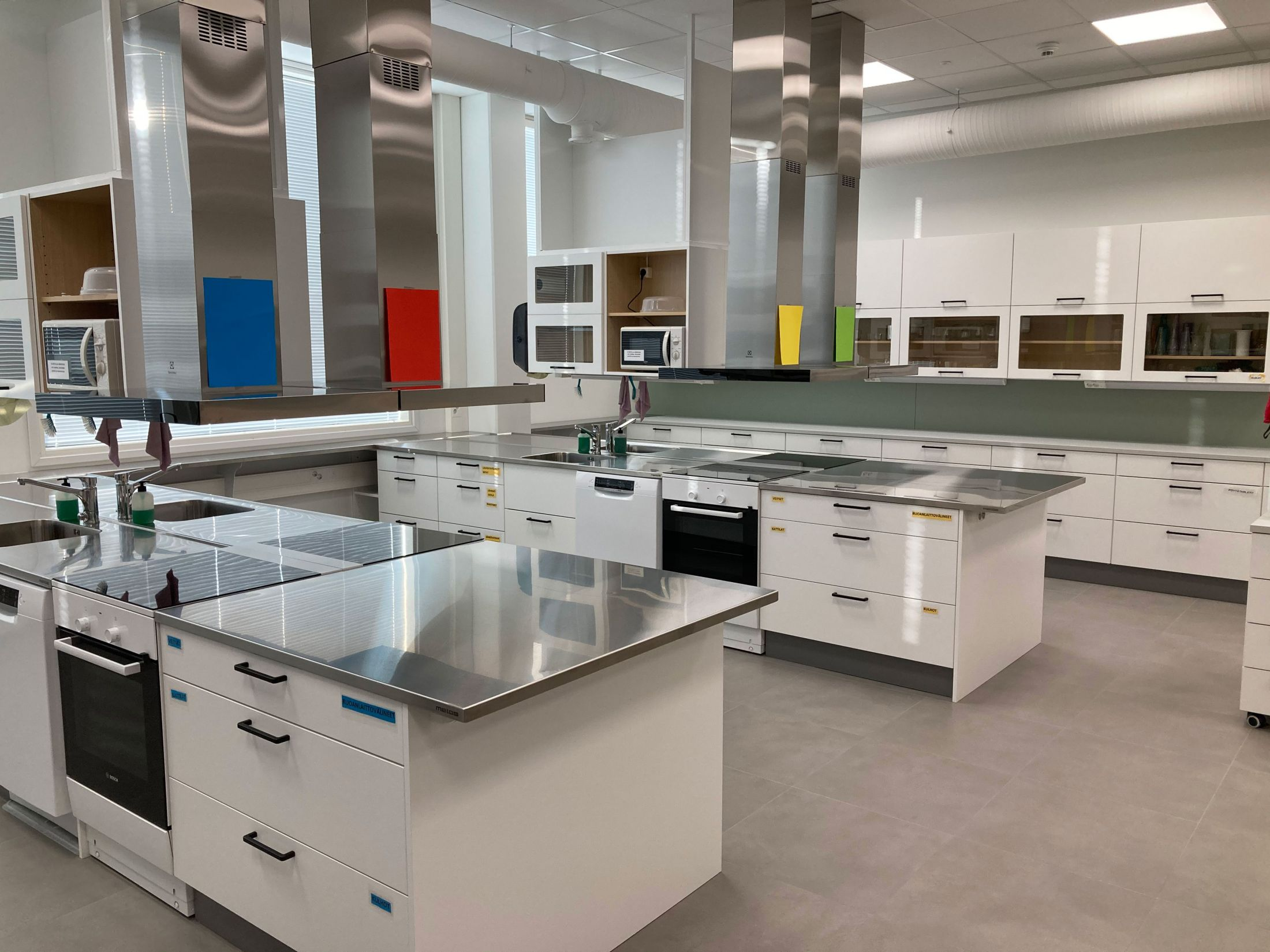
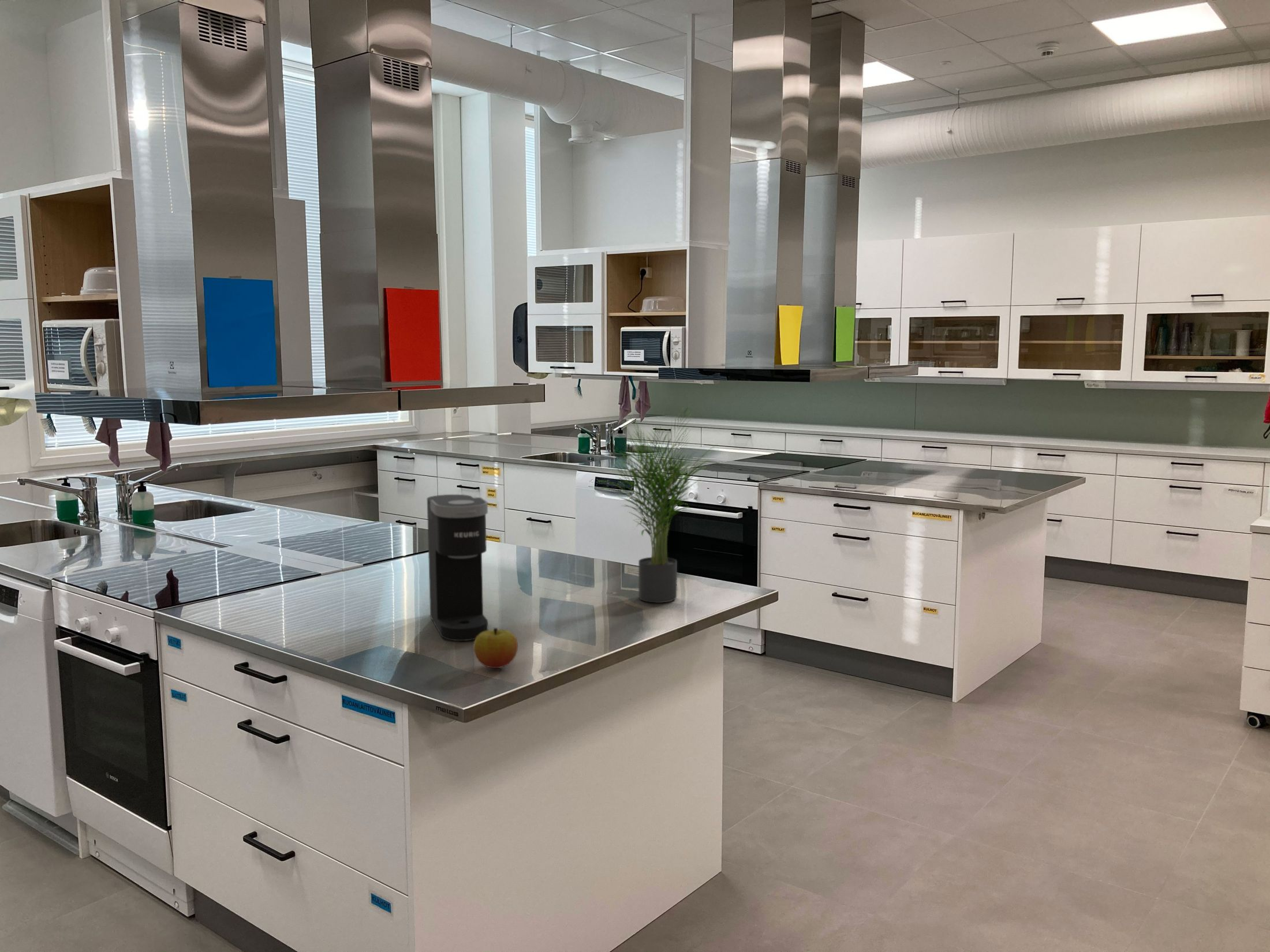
+ apple (495, 647)
+ coffee maker (457, 562)
+ potted plant (651, 504)
